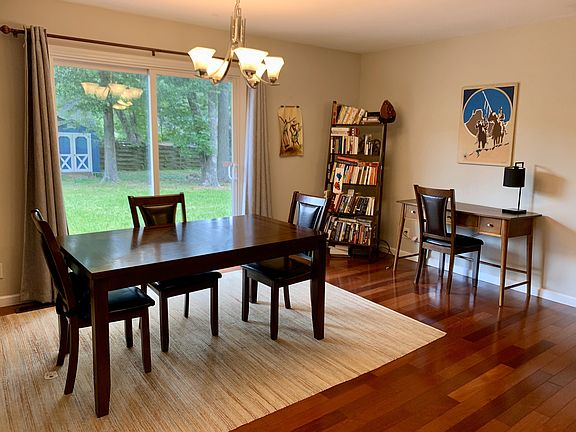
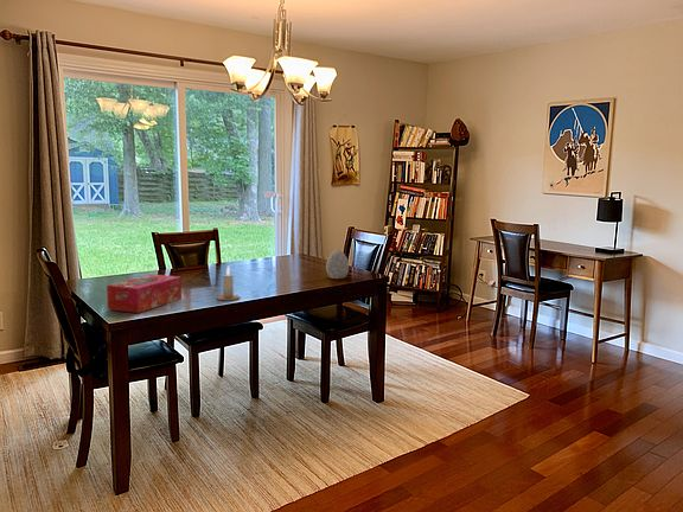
+ tissue box (146, 292)
+ candle (228, 281)
+ decorative egg (337, 263)
